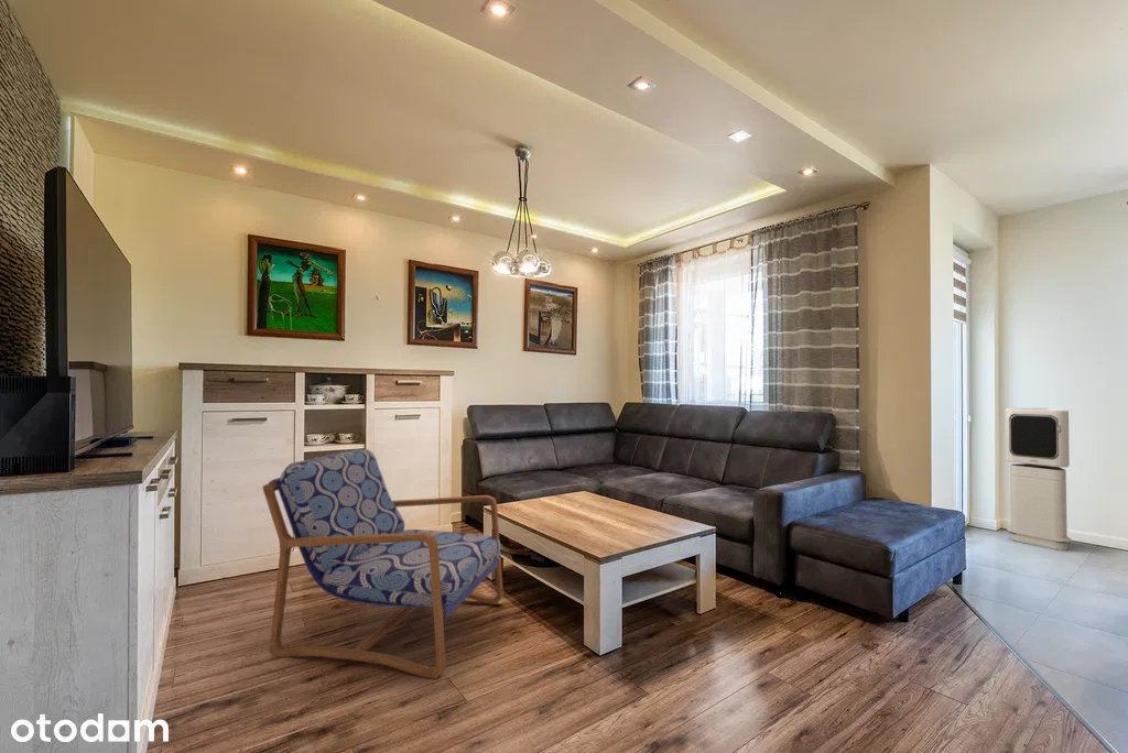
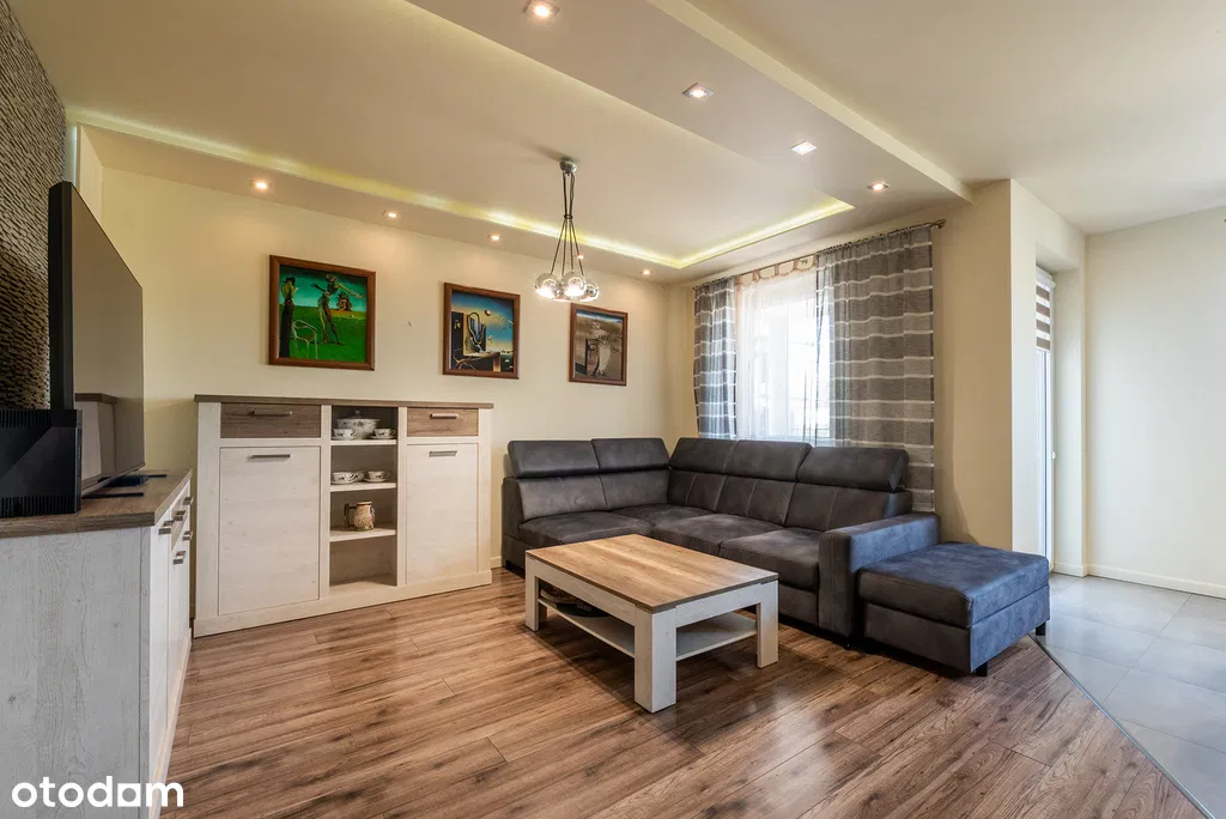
- air purifier (1042, 474)
- armchair (395, 541)
